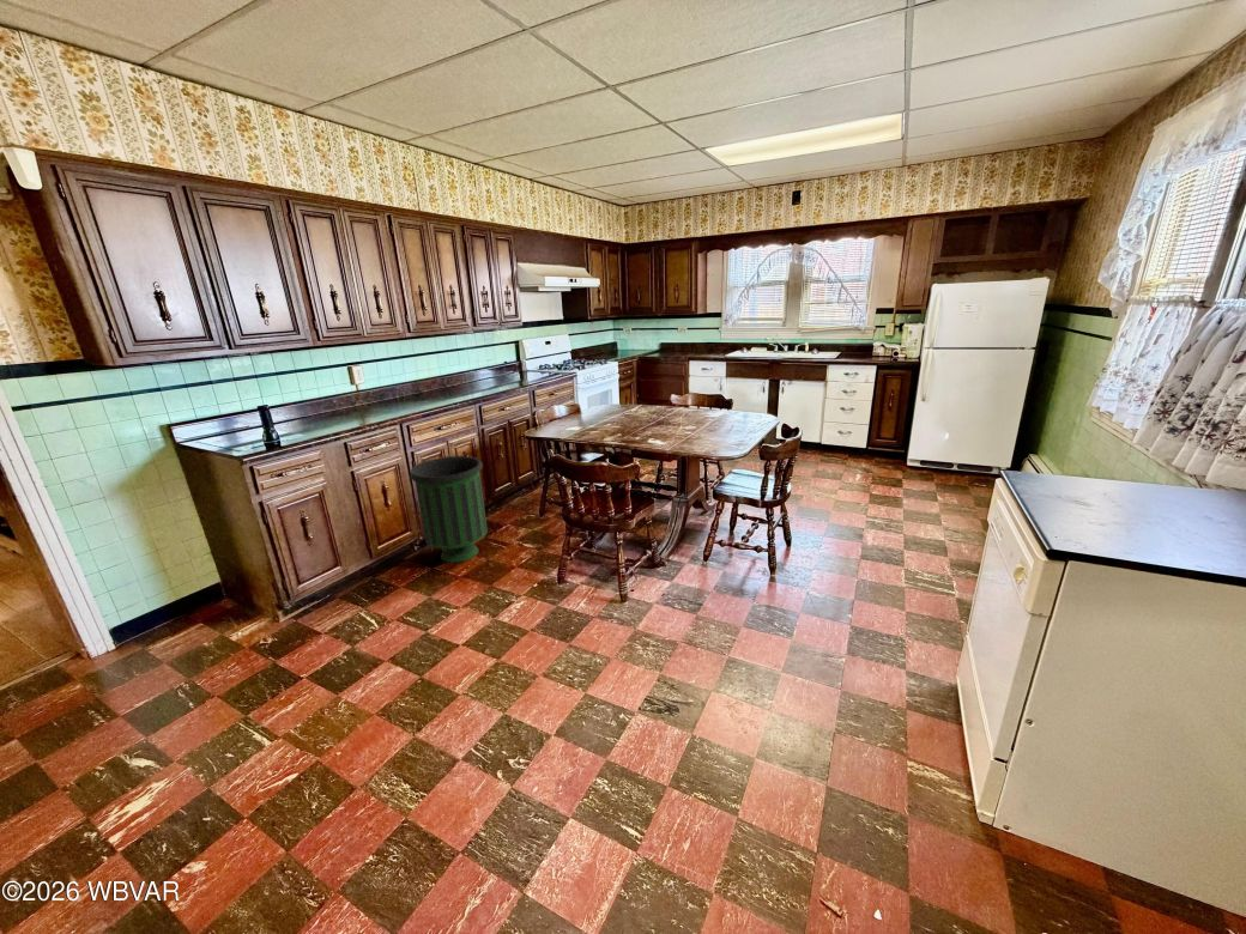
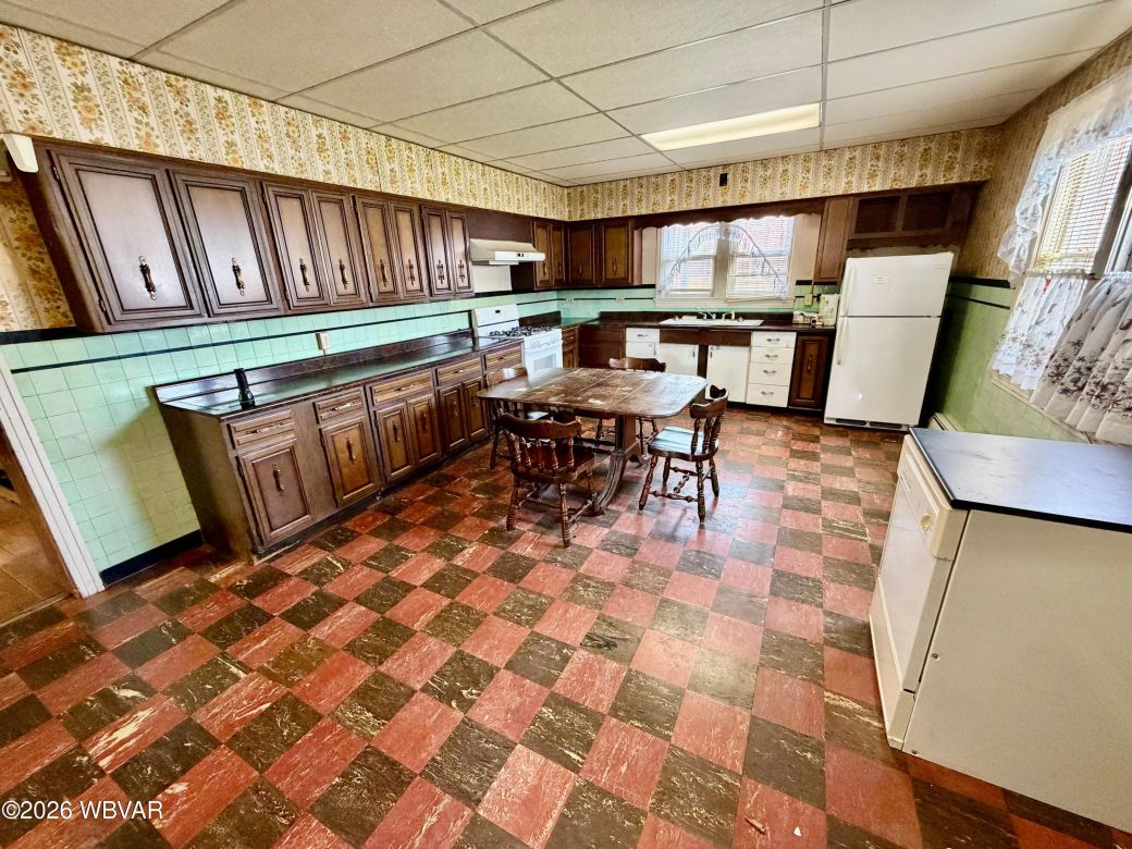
- trash can (453, 510)
